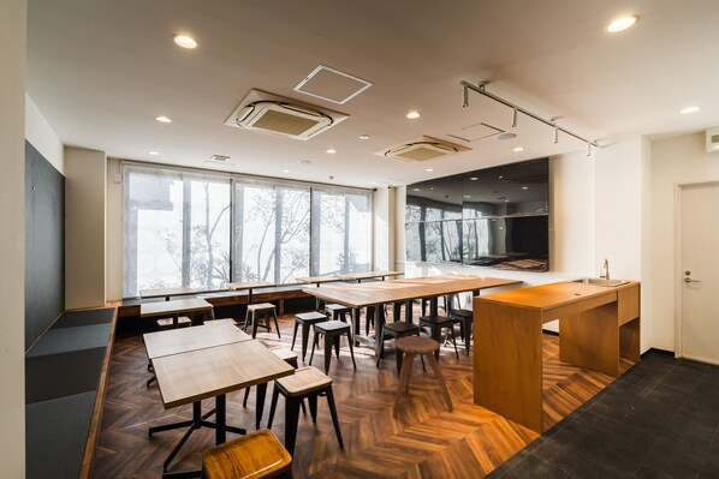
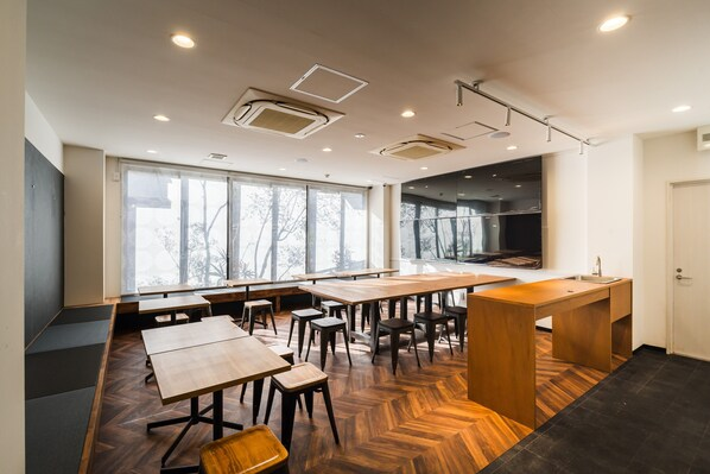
- stool (409, 373)
